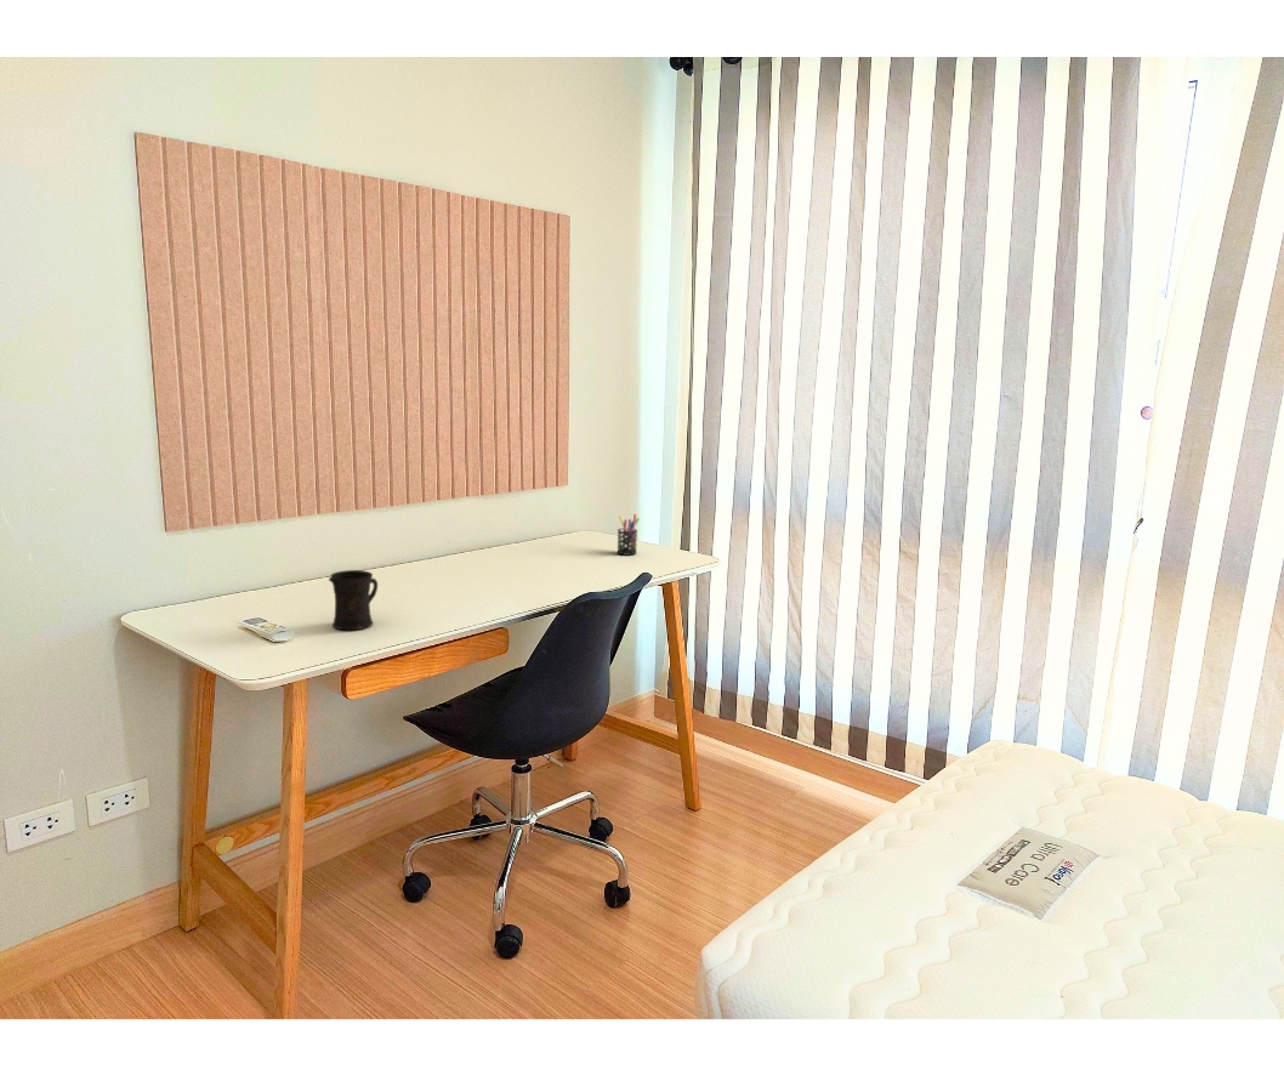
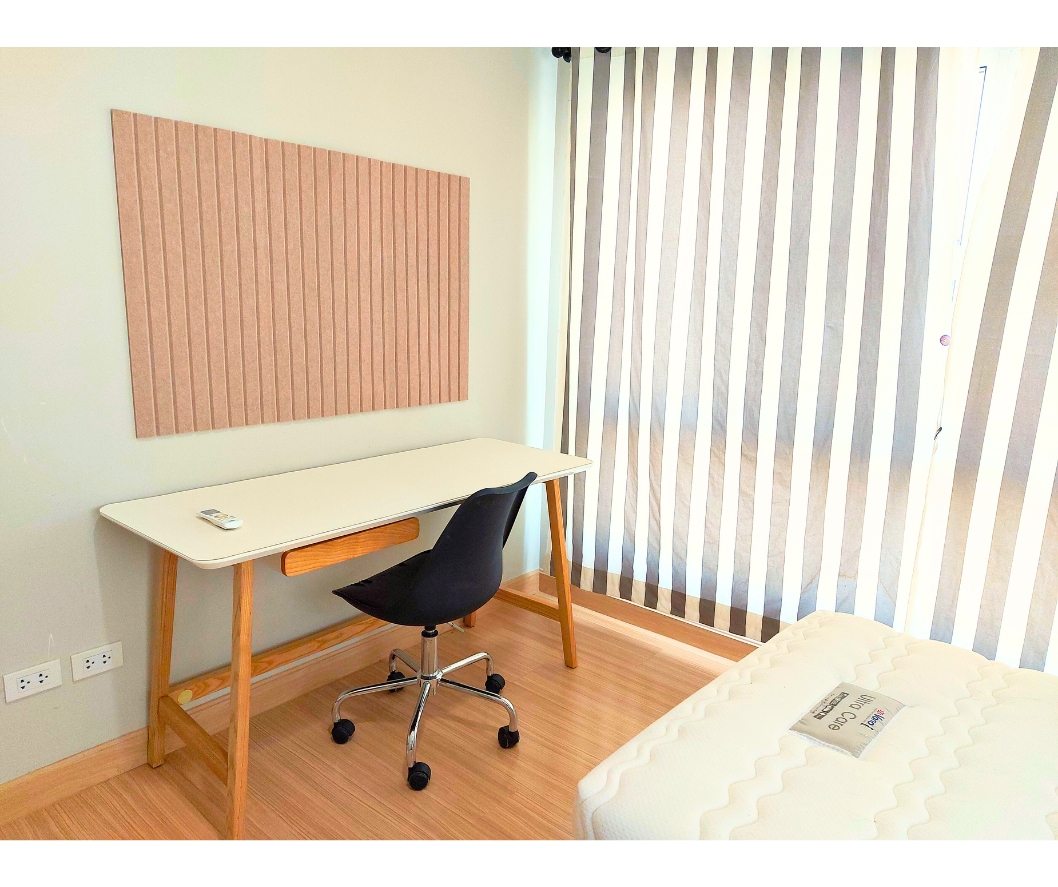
- pen holder (630, 533)
- mug (353, 599)
